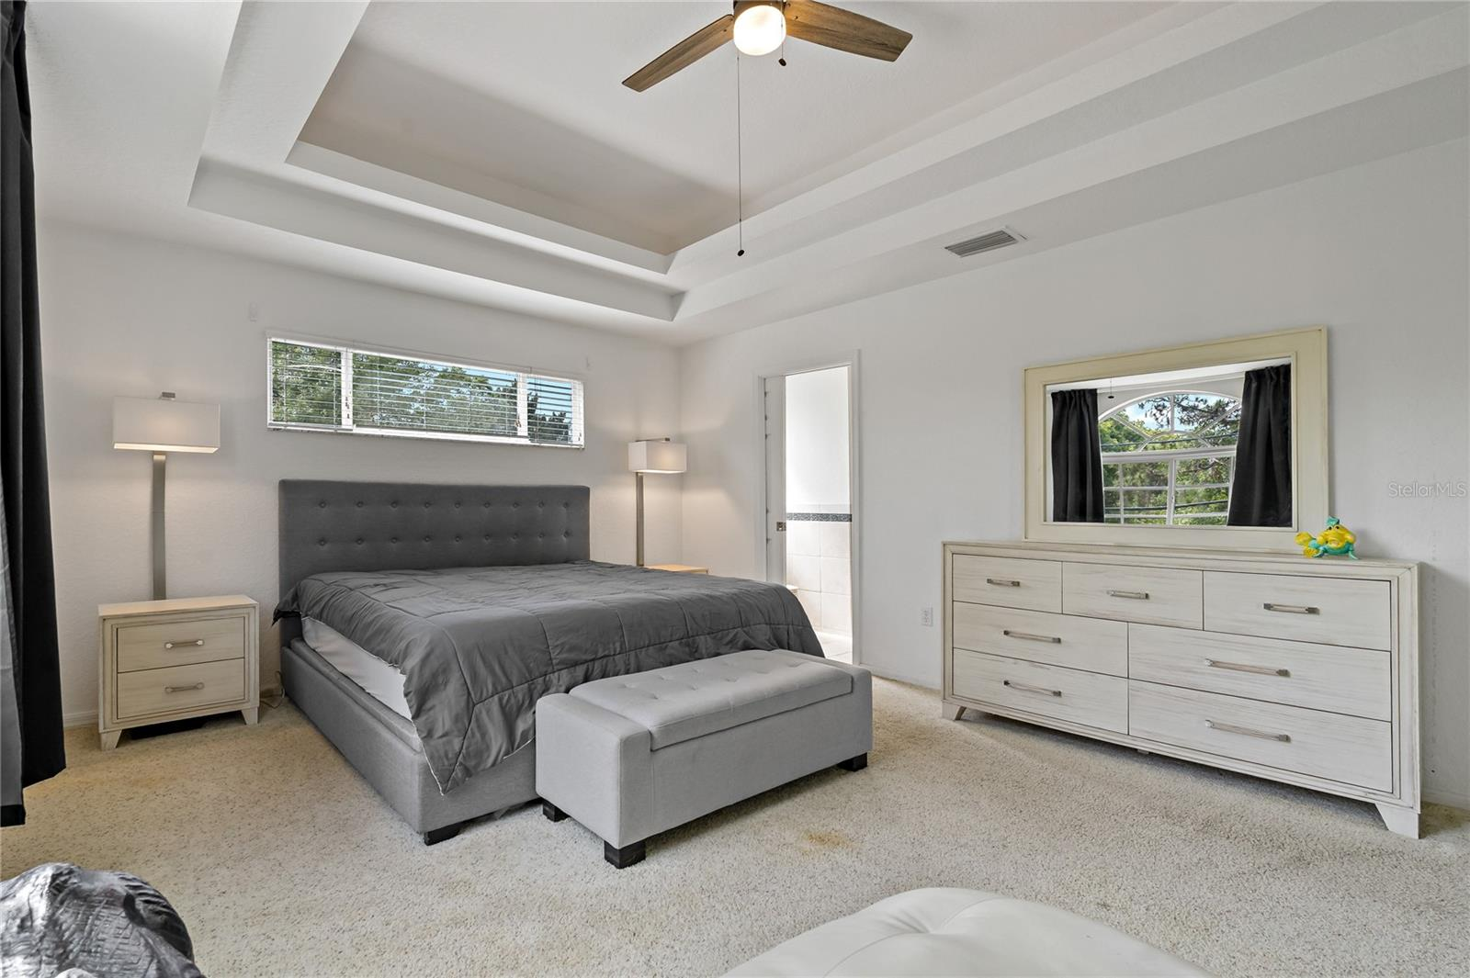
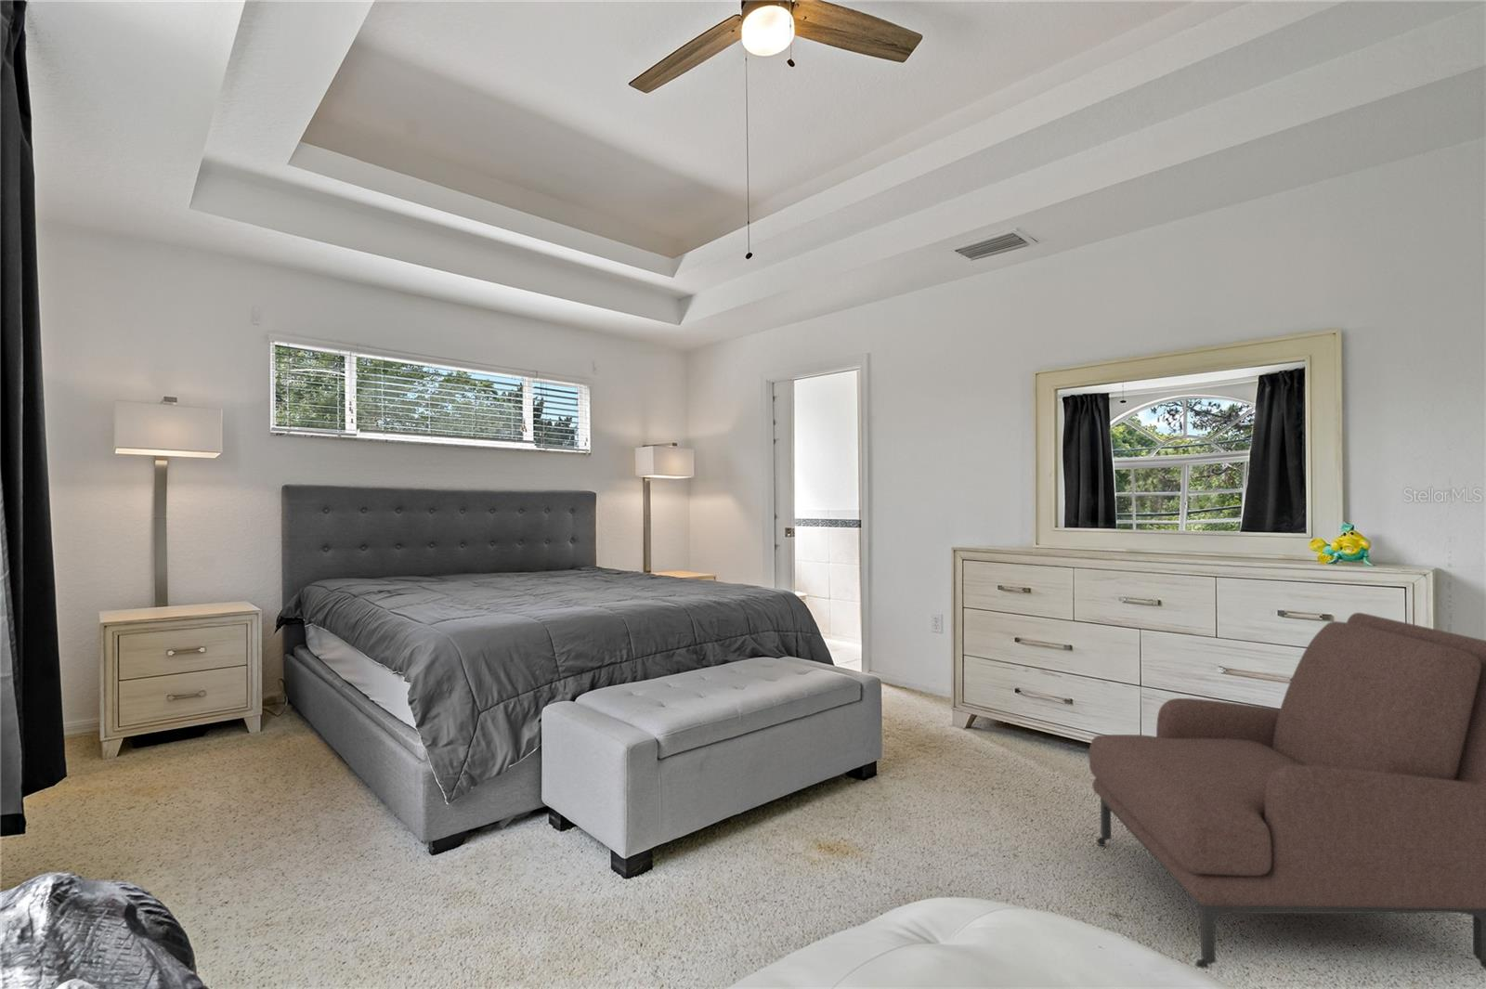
+ armchair (1282, 766)
